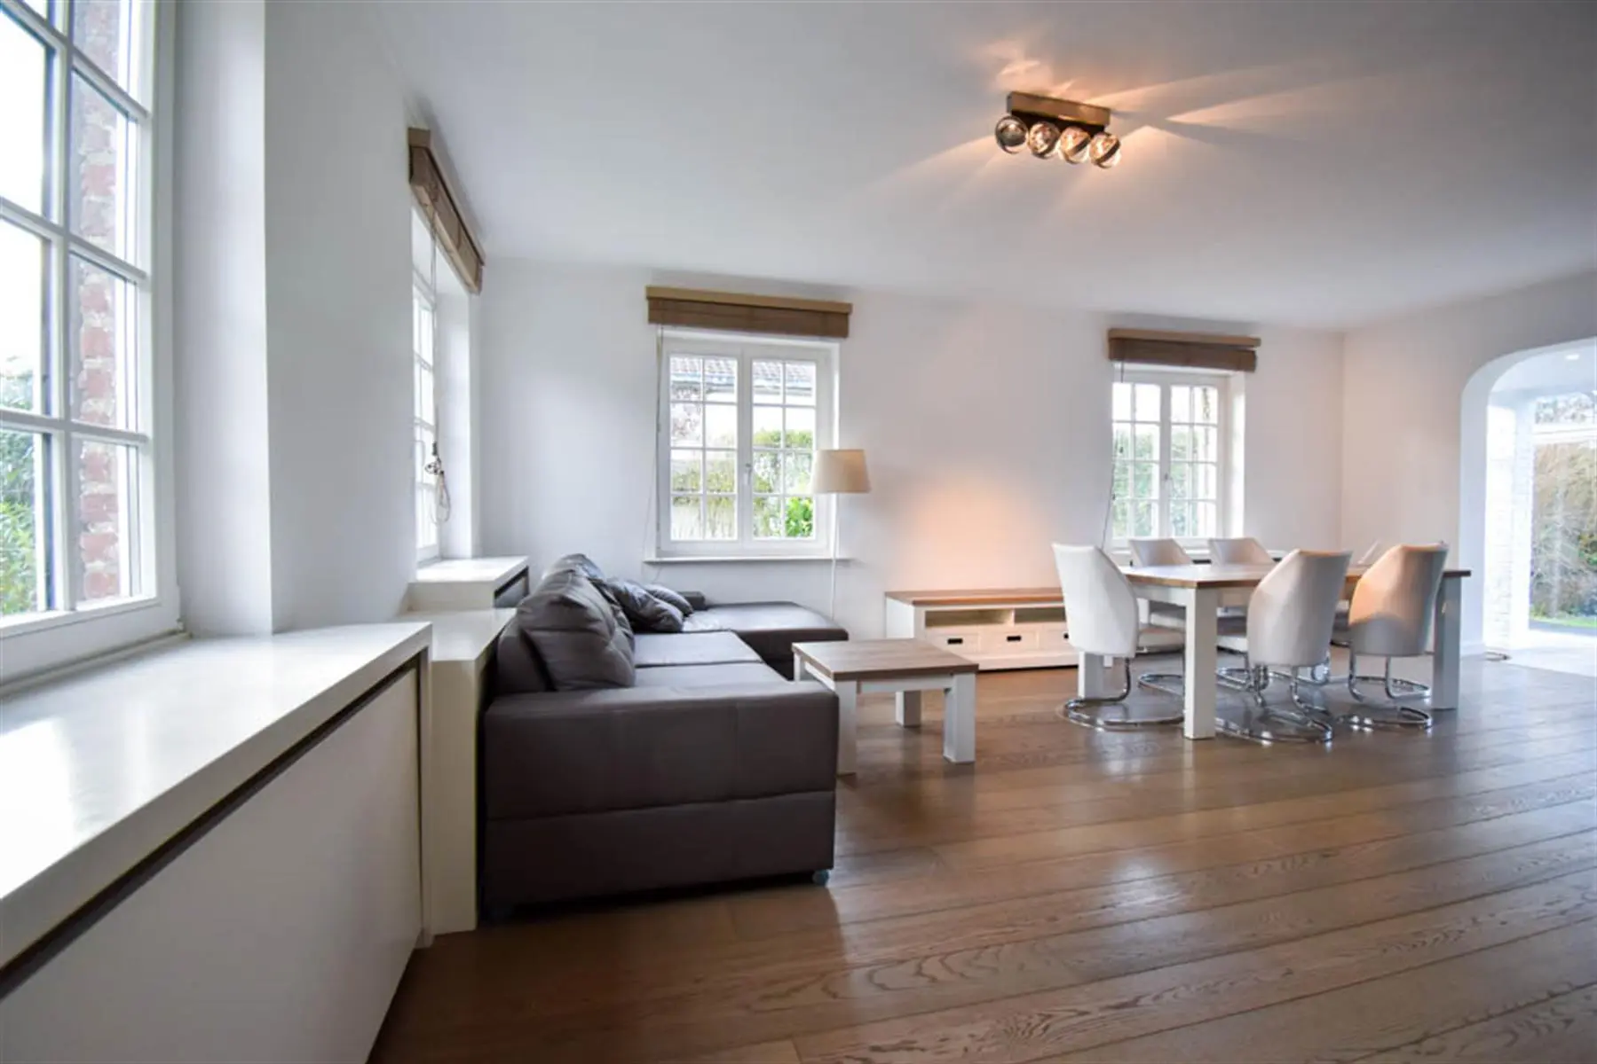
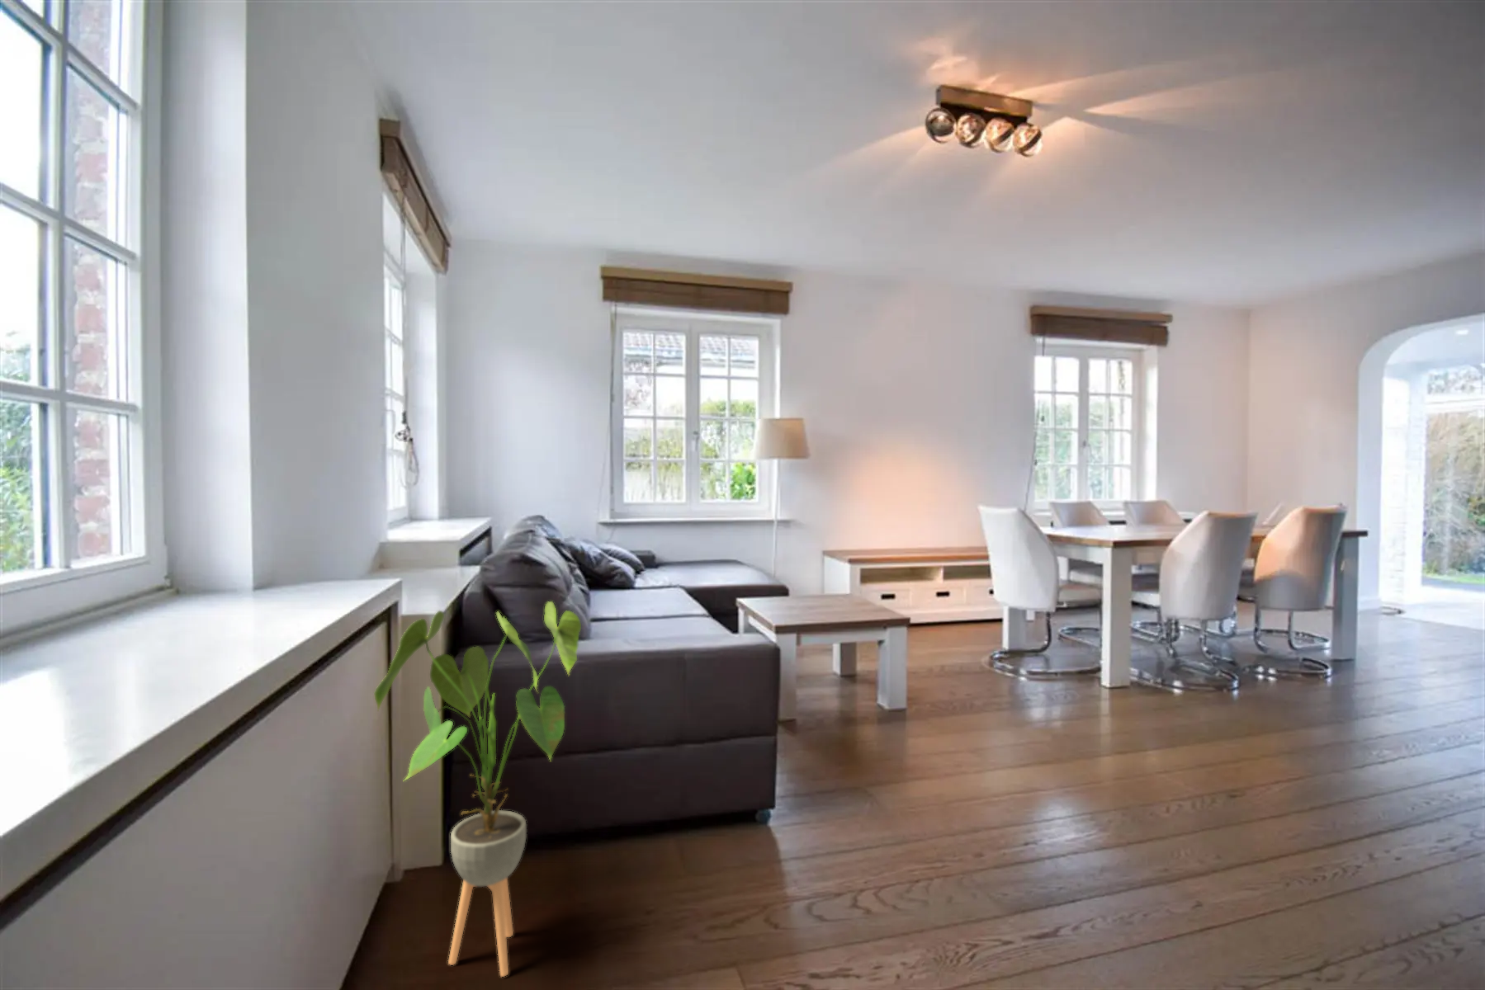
+ house plant (478, 777)
